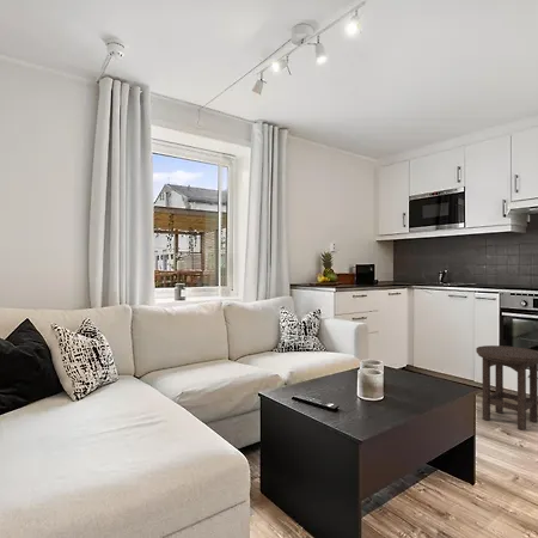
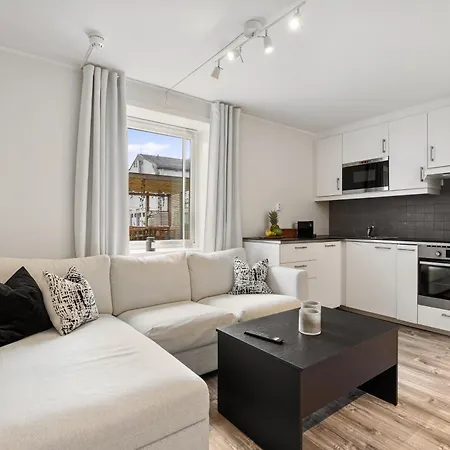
- stool (502, 385)
